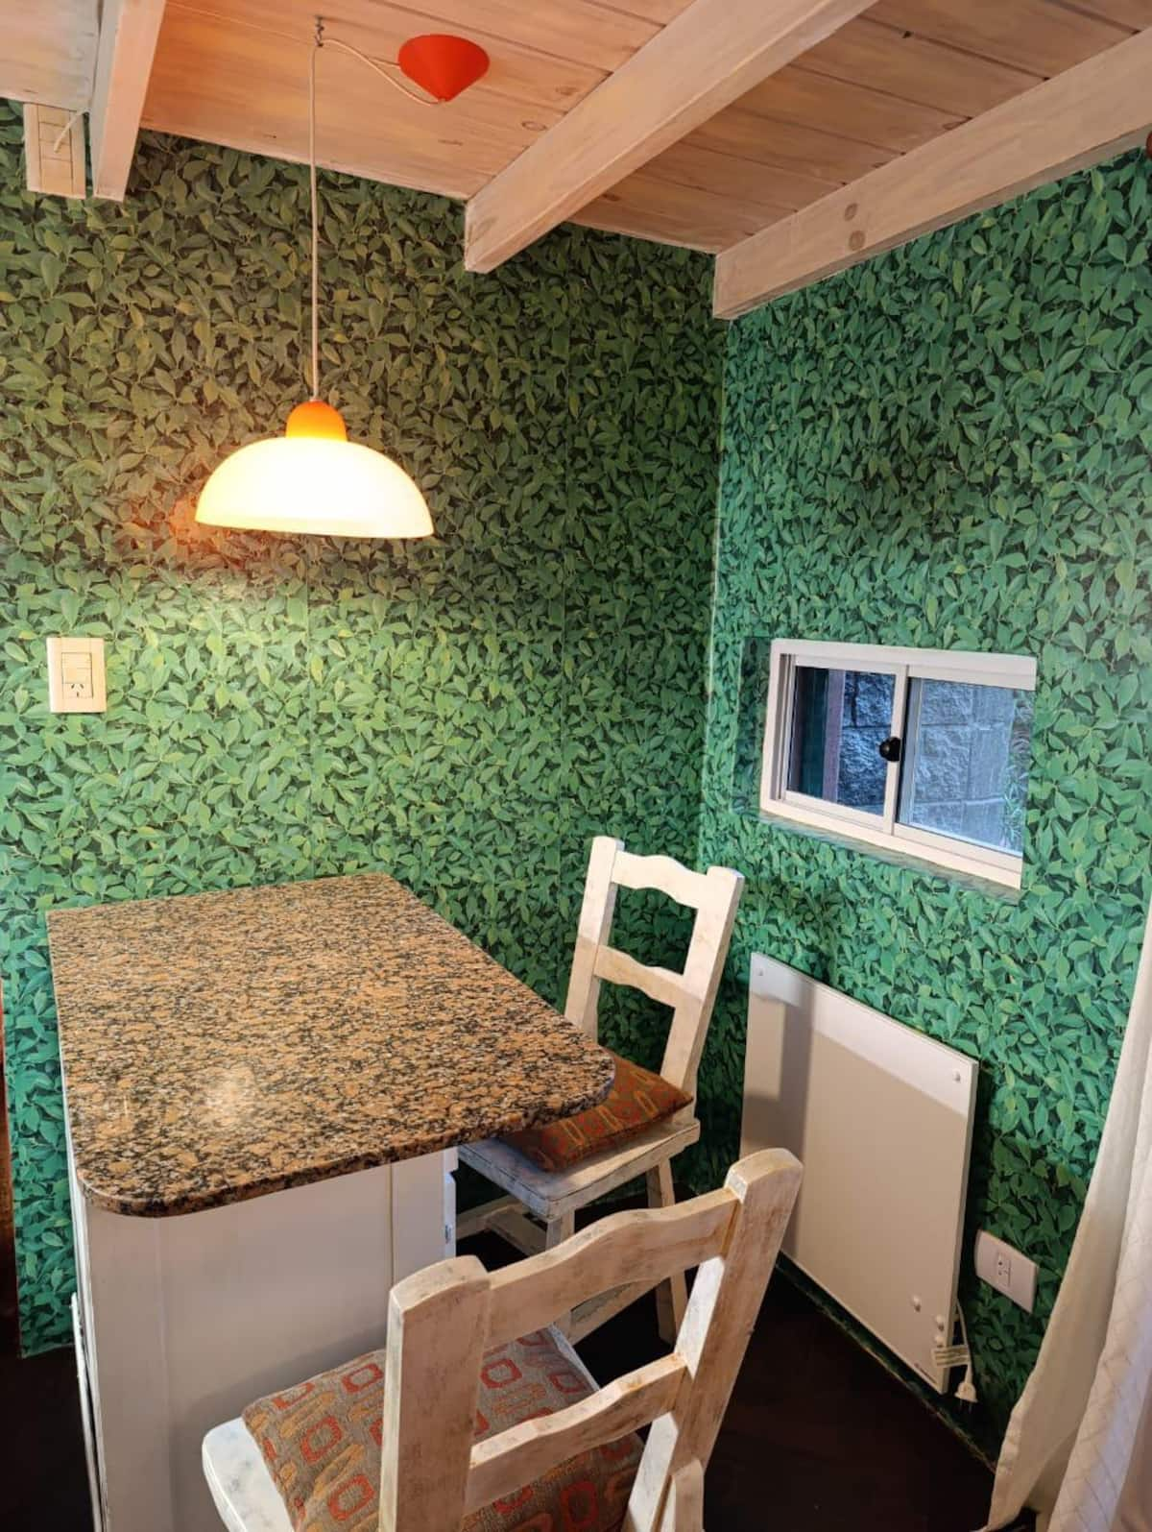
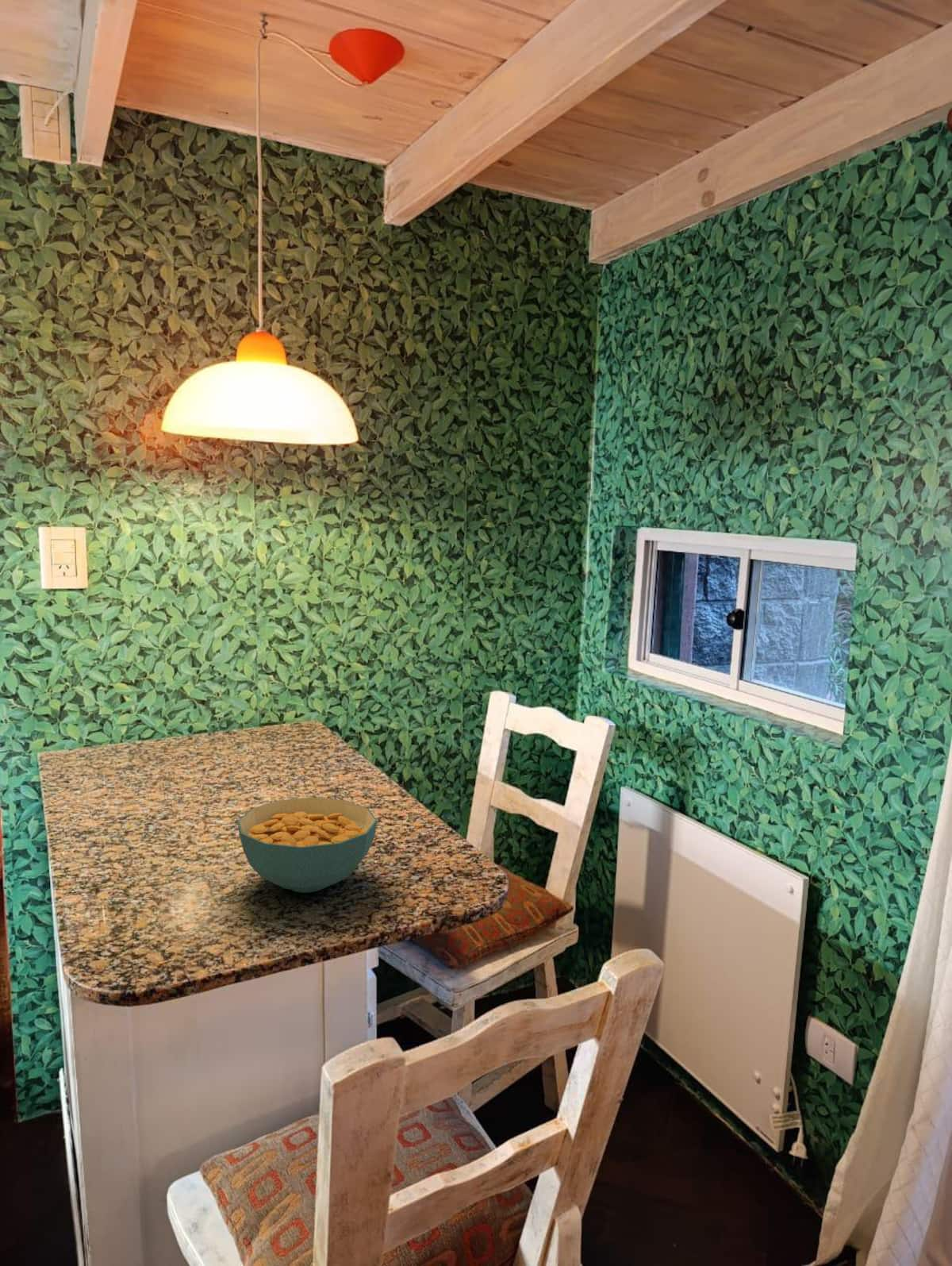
+ cereal bowl (307, 852)
